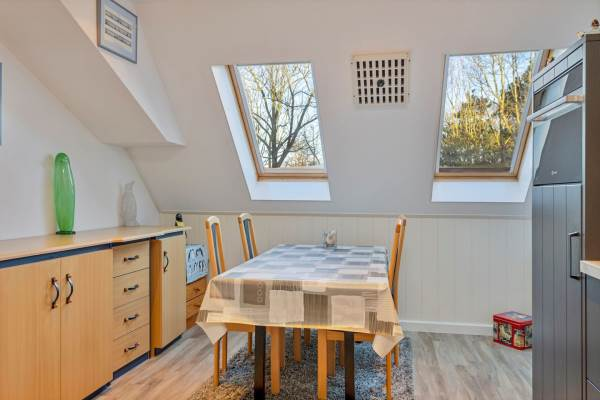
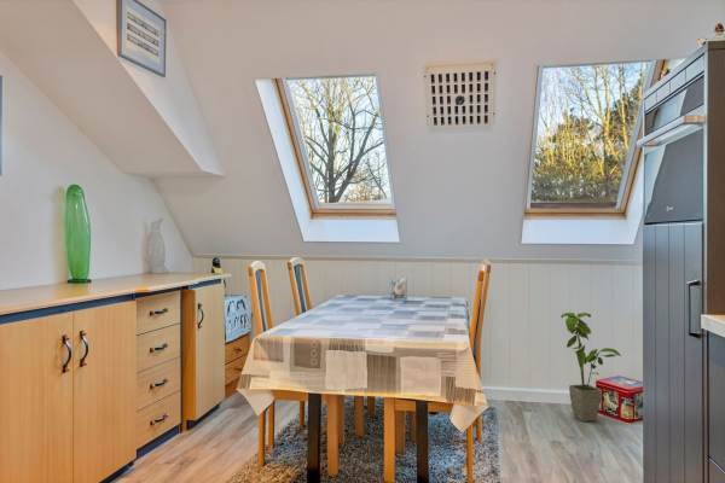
+ house plant (582, 367)
